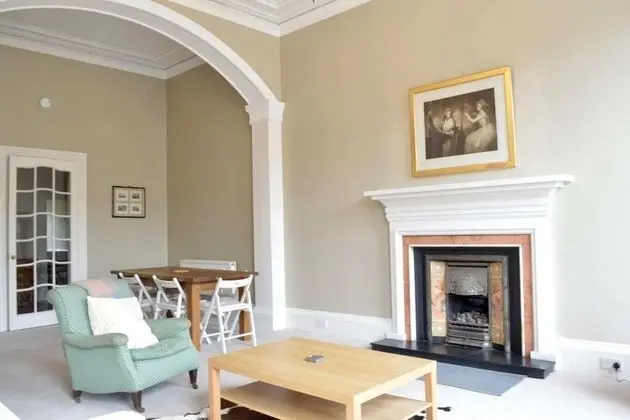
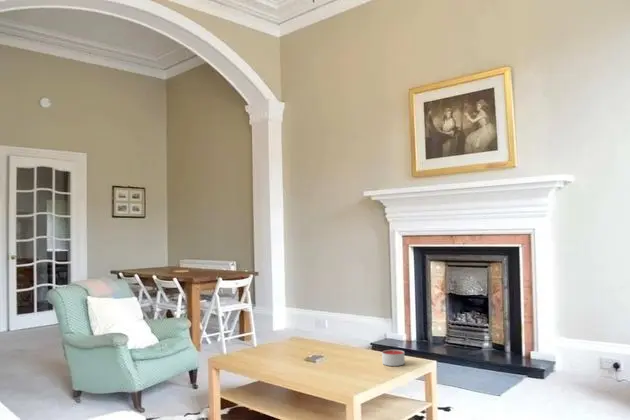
+ candle (393, 357)
